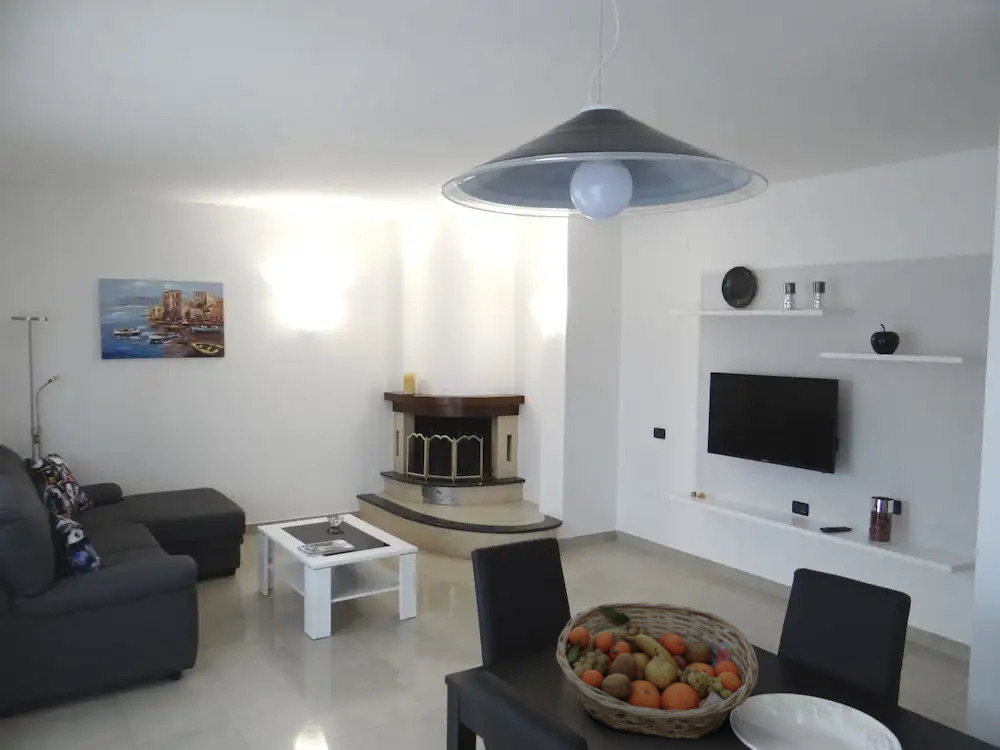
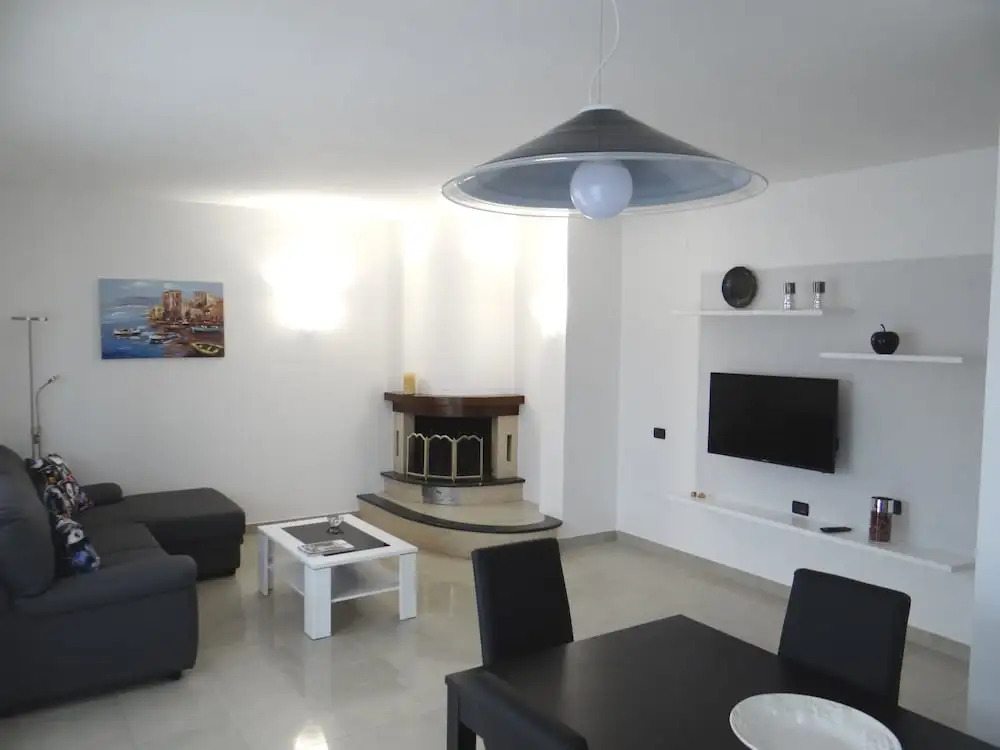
- fruit basket (654, 667)
